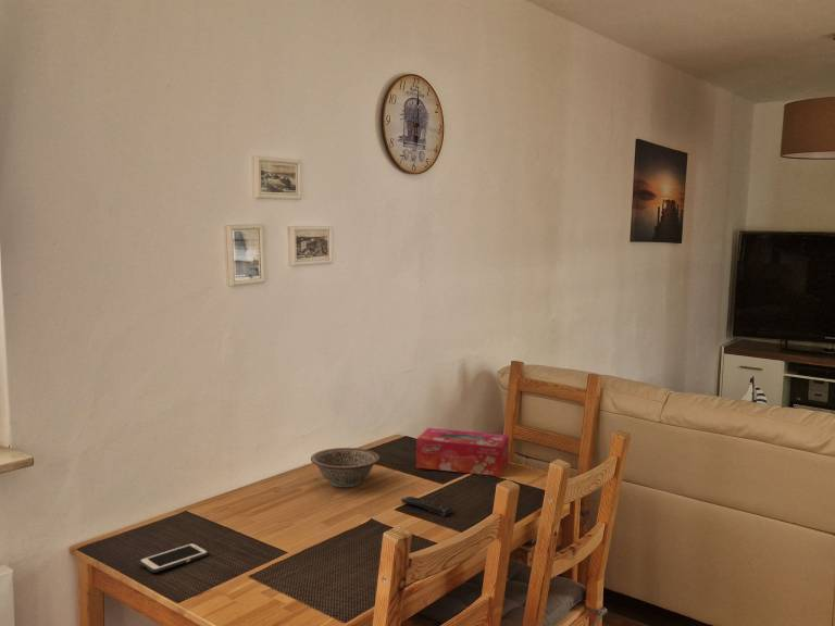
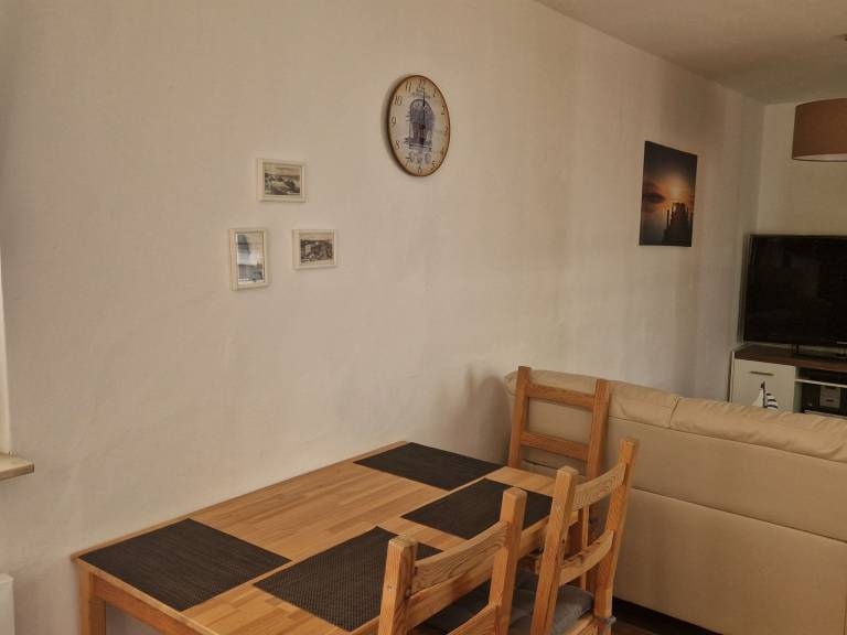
- tissue box (462, 451)
- cell phone (174, 556)
- remote control (424, 504)
- decorative bowl (345, 470)
